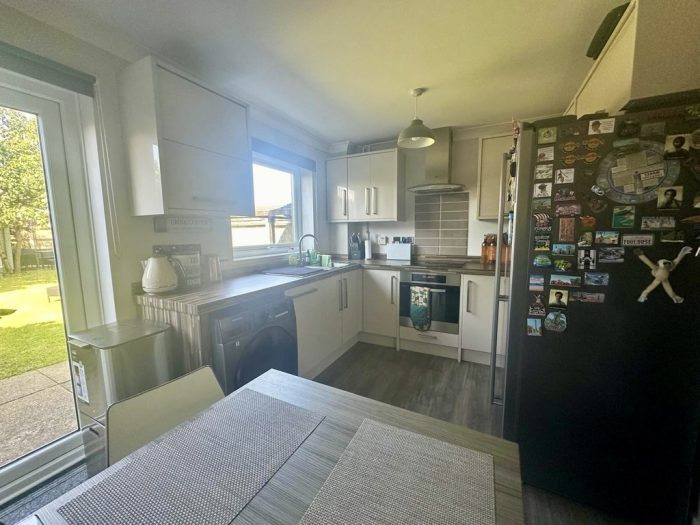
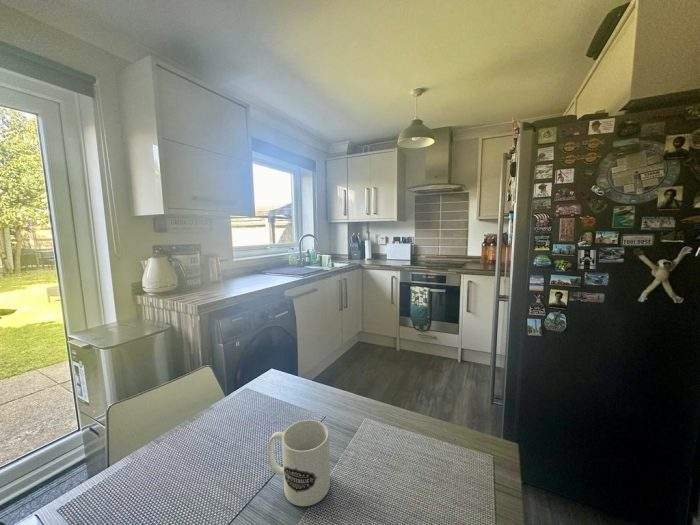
+ mug (297, 457)
